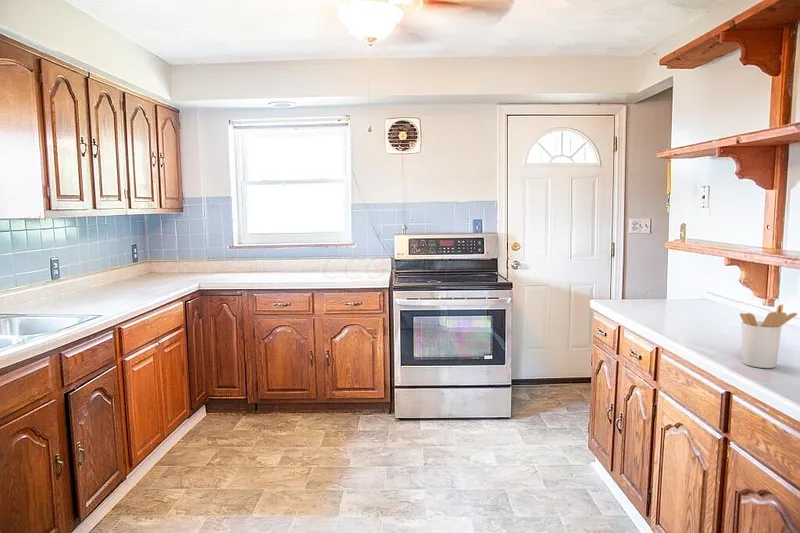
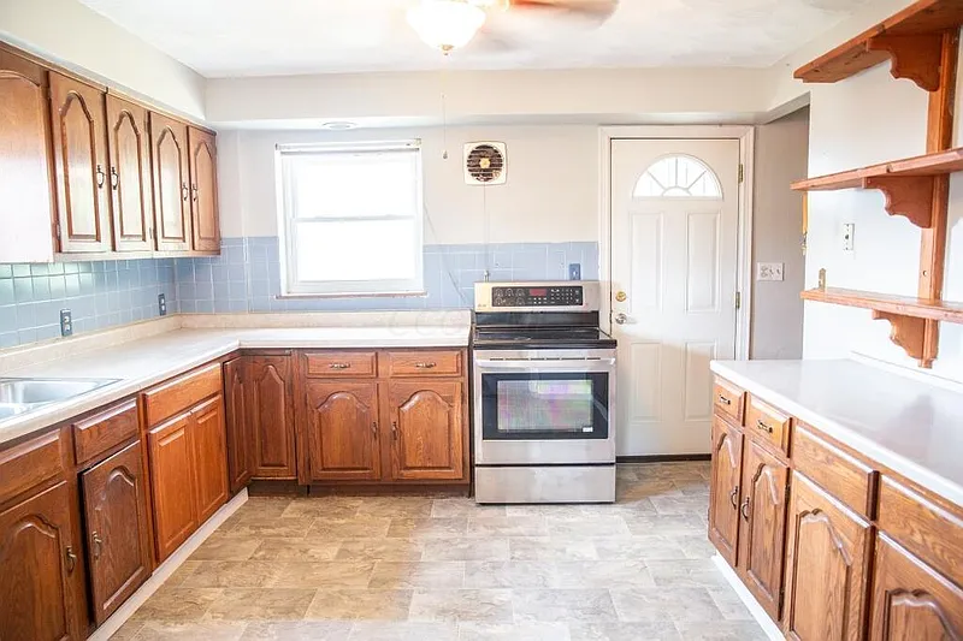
- utensil holder (767, 336)
